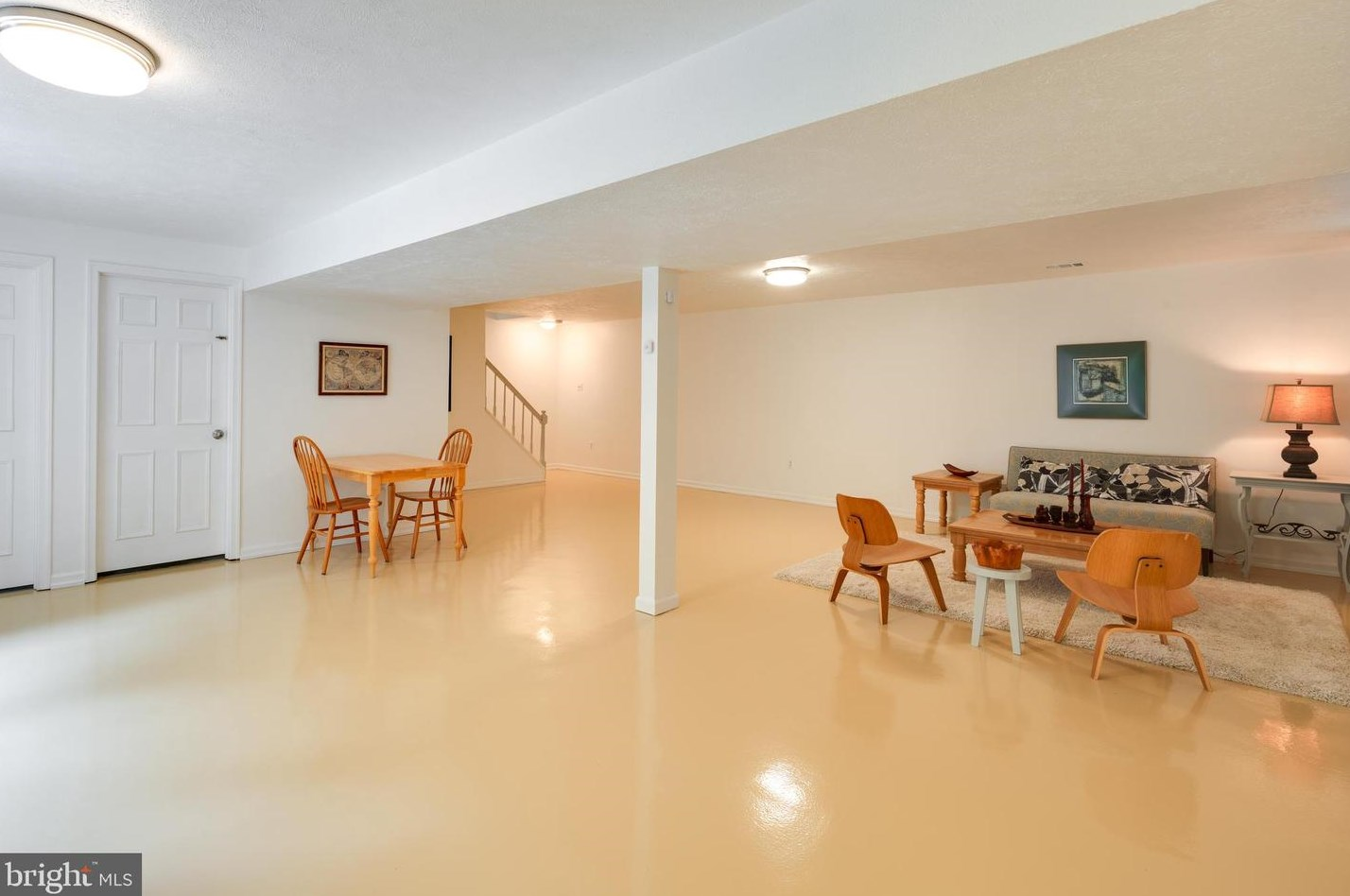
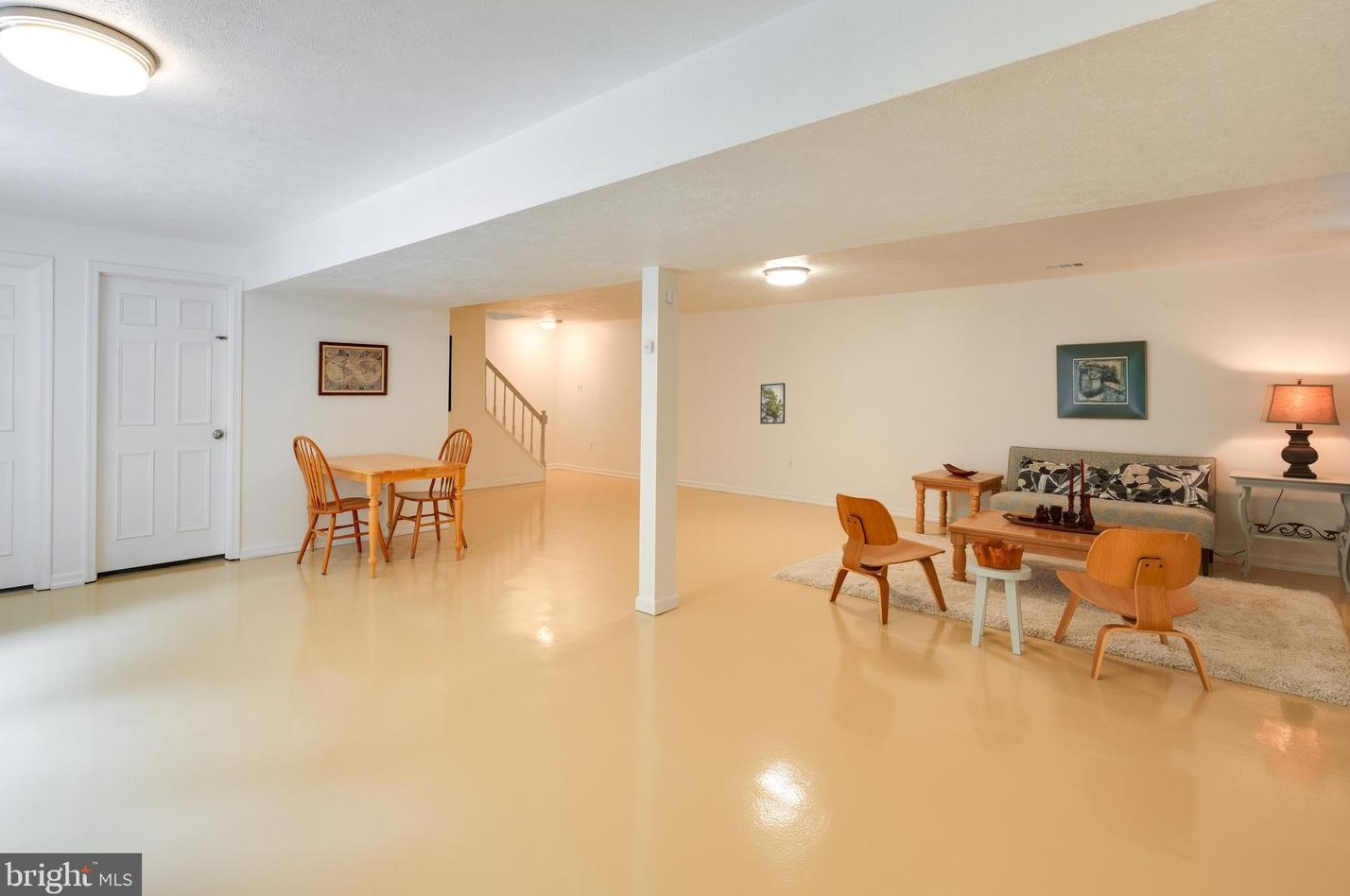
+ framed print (772, 404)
